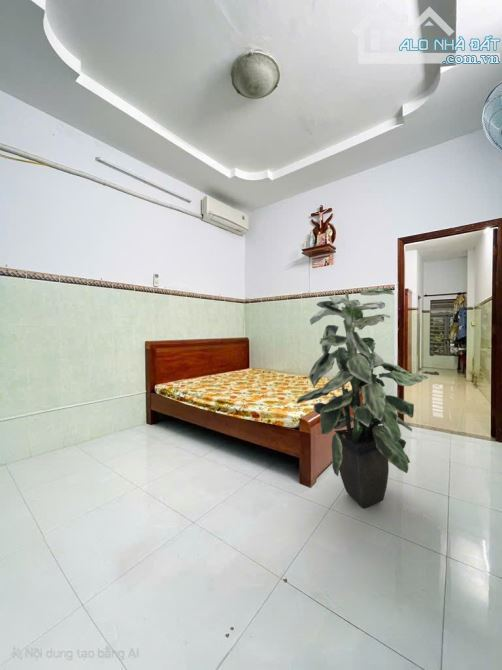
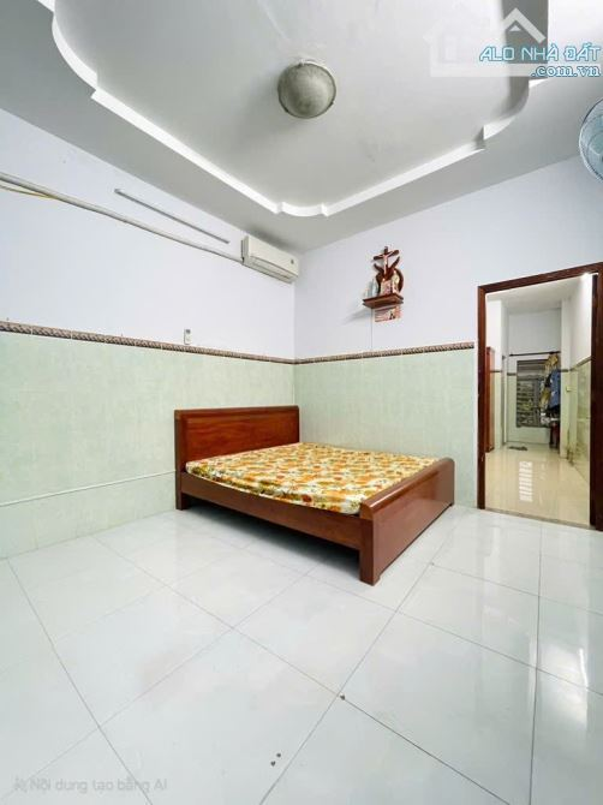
- indoor plant (363, 397)
